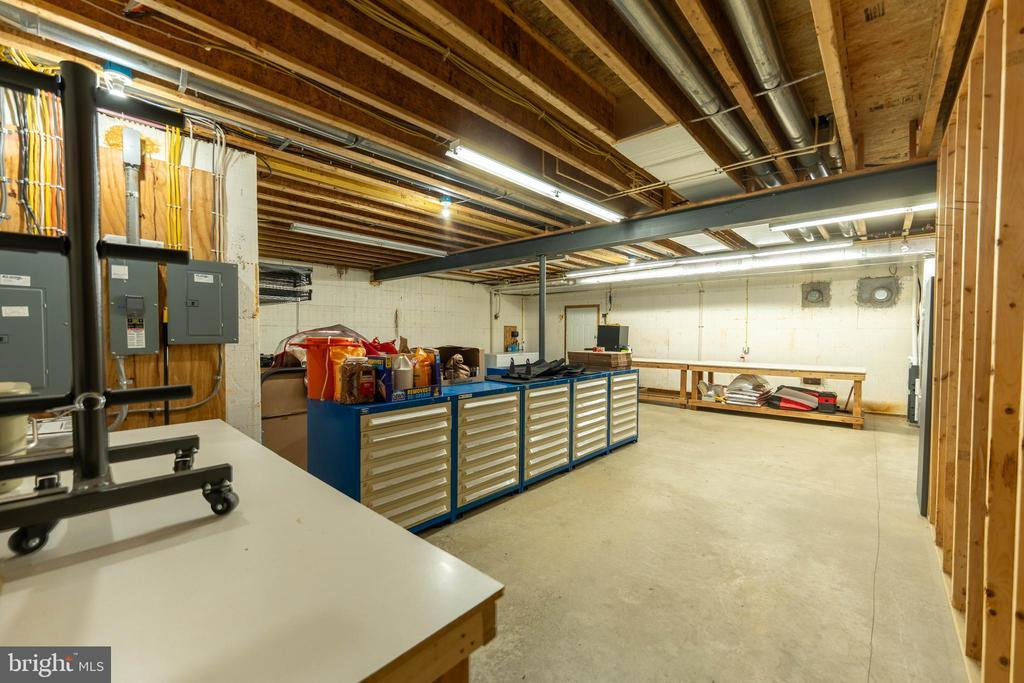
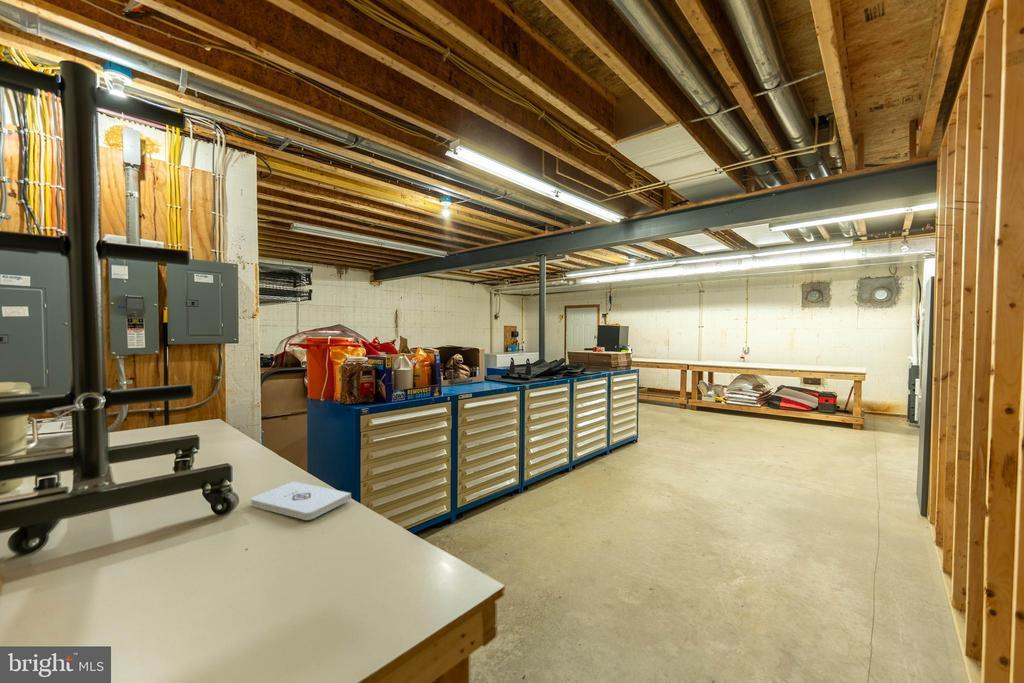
+ notepad (300, 499)
